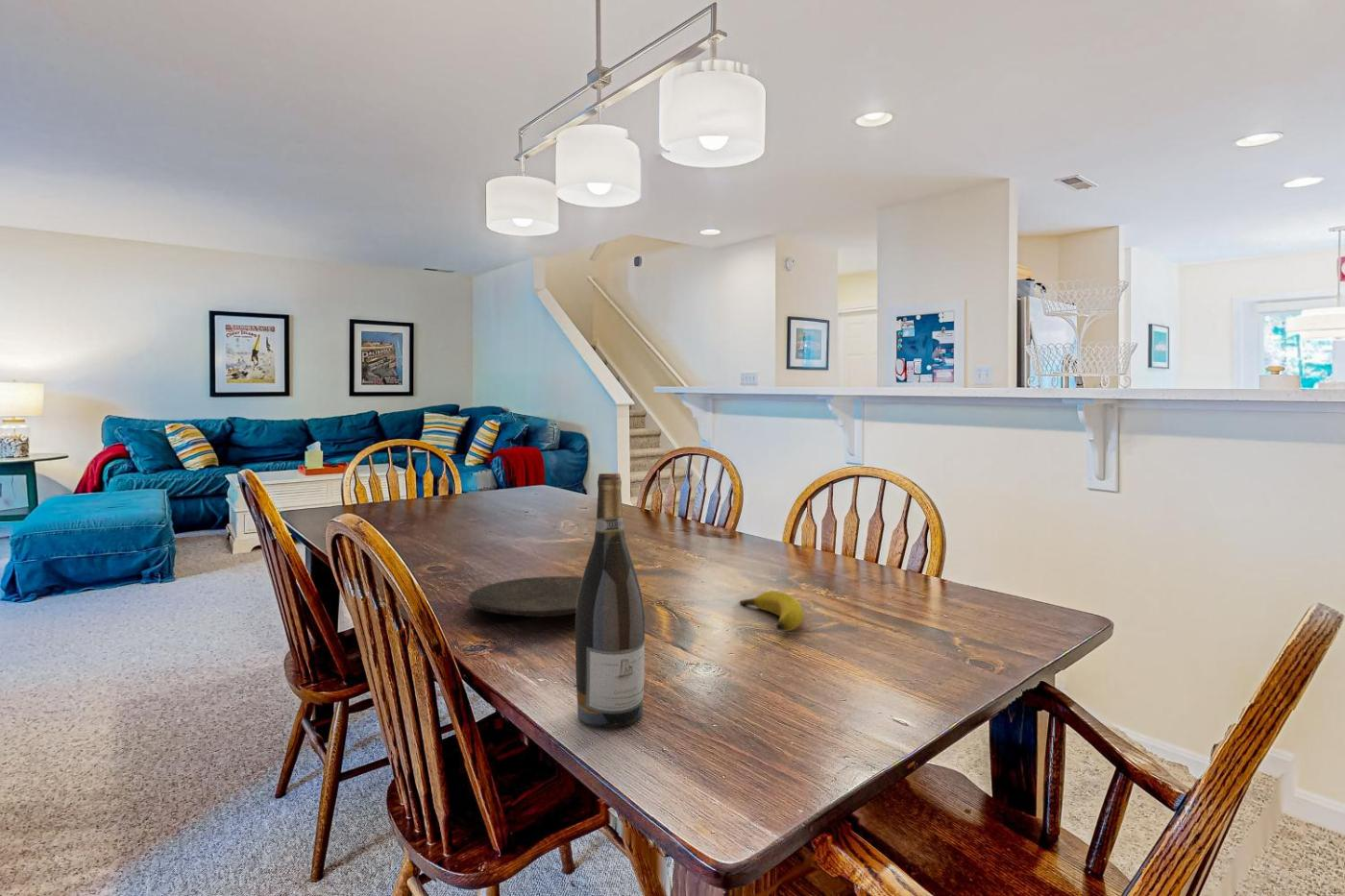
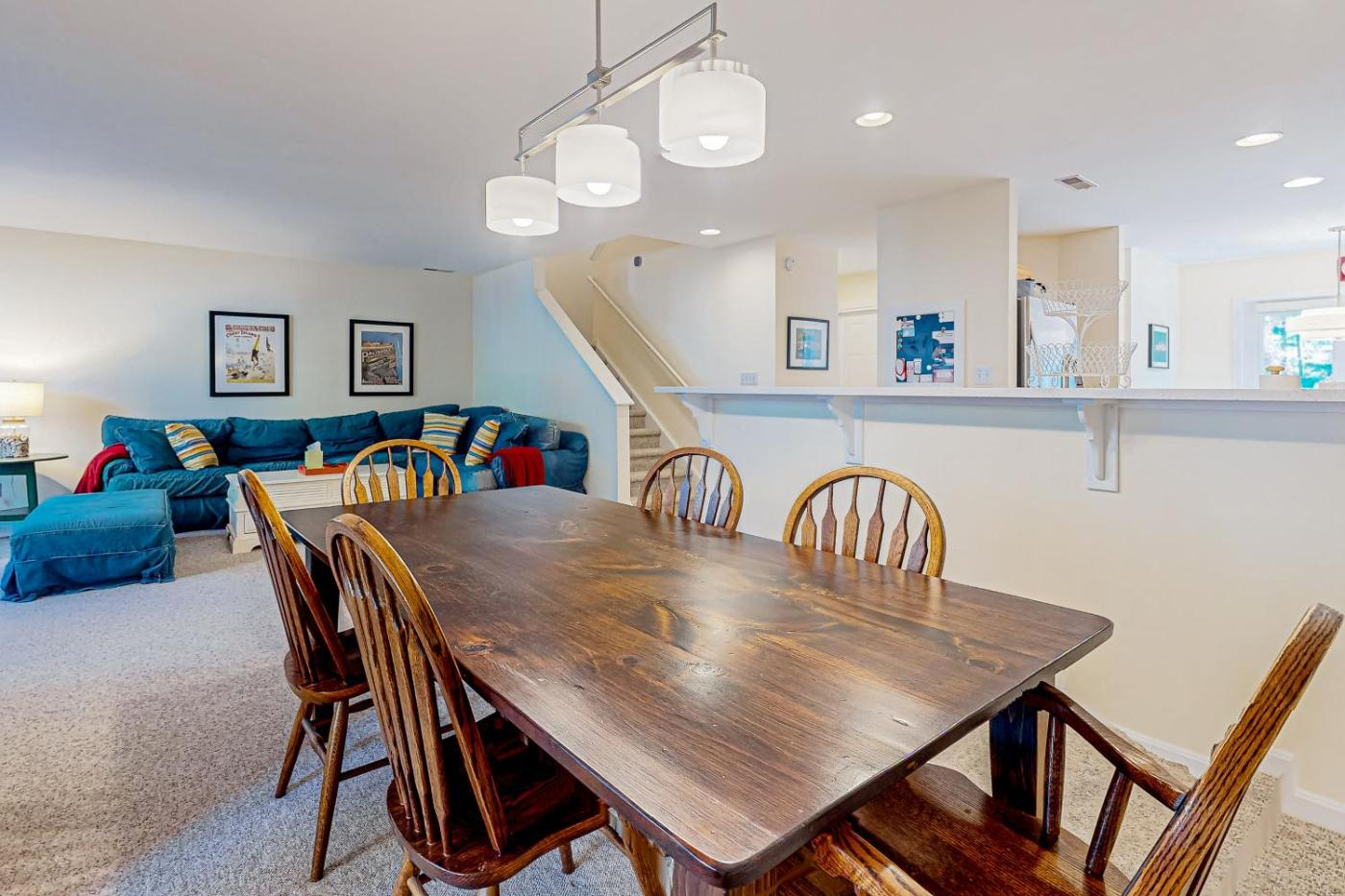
- banana (773, 606)
- plate (548, 599)
- wine bottle (609, 594)
